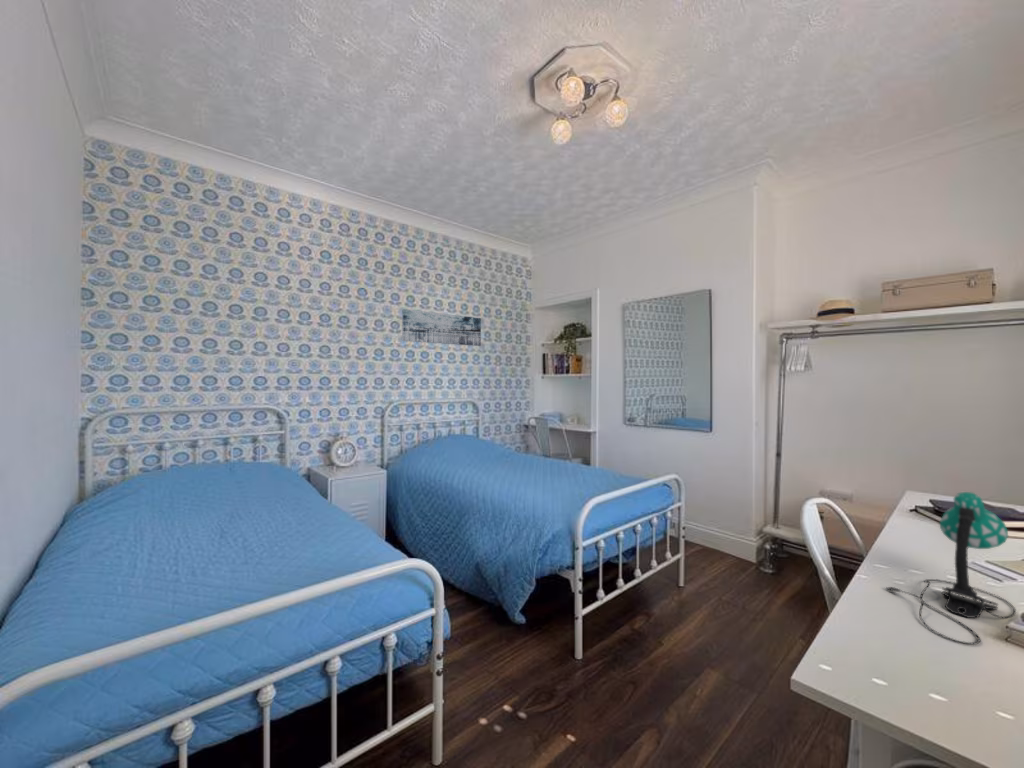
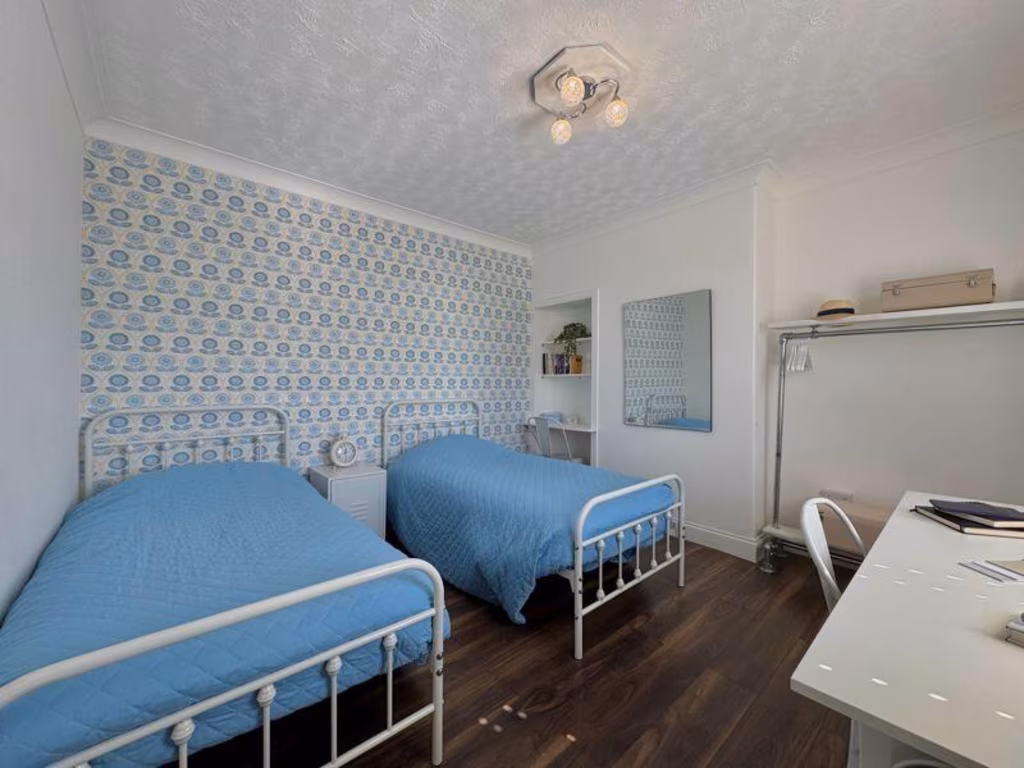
- wall art (444, 328)
- desk lamp (948, 538)
